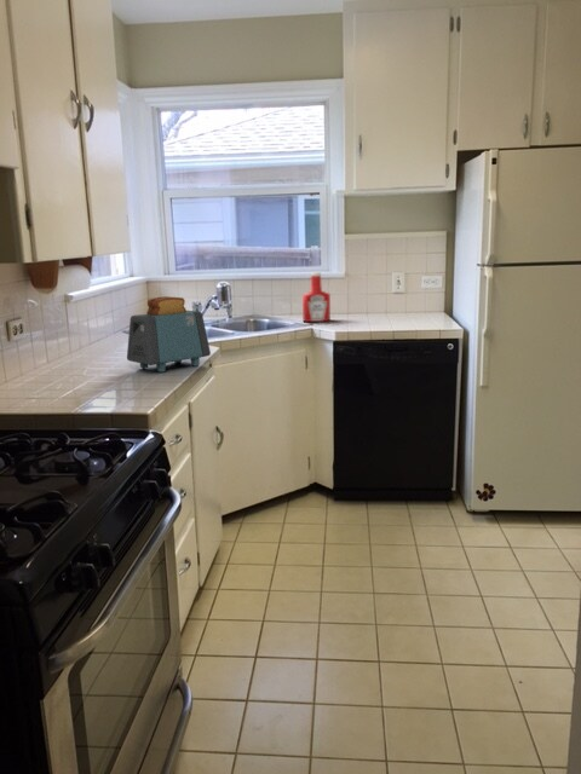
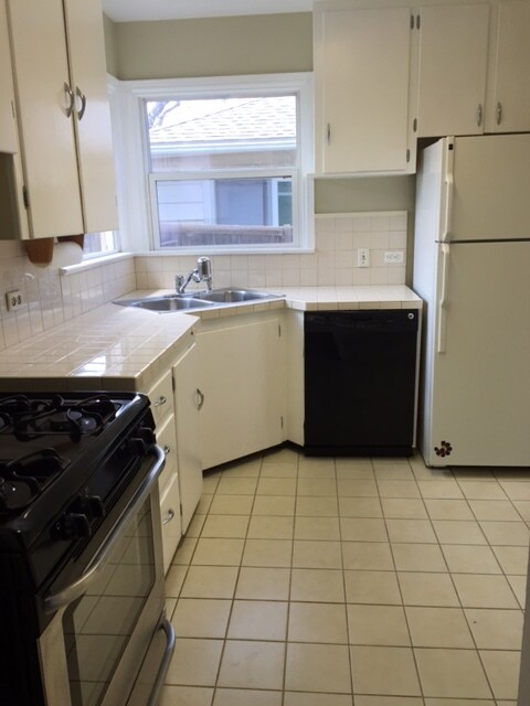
- toaster (167, 331)
- soap bottle (316, 296)
